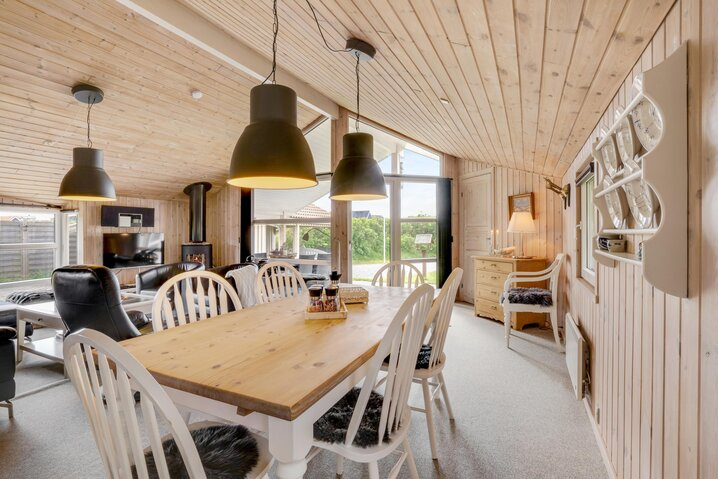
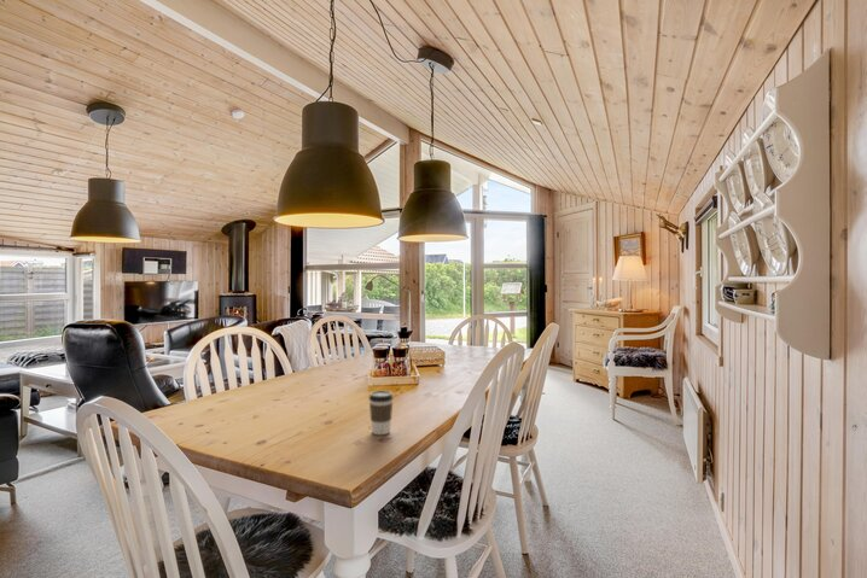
+ coffee cup (380, 411)
